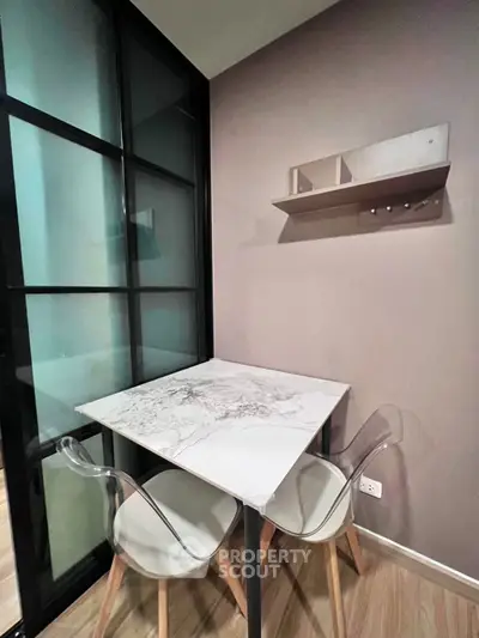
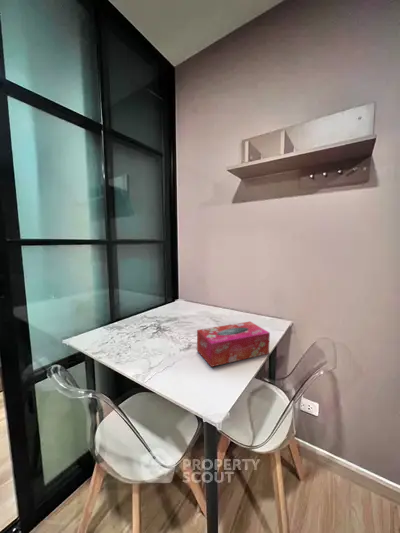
+ tissue box (232, 341)
